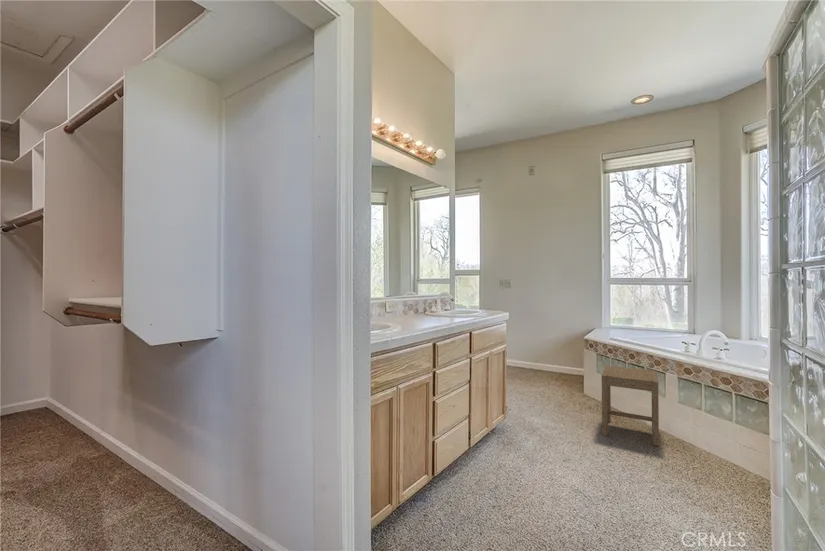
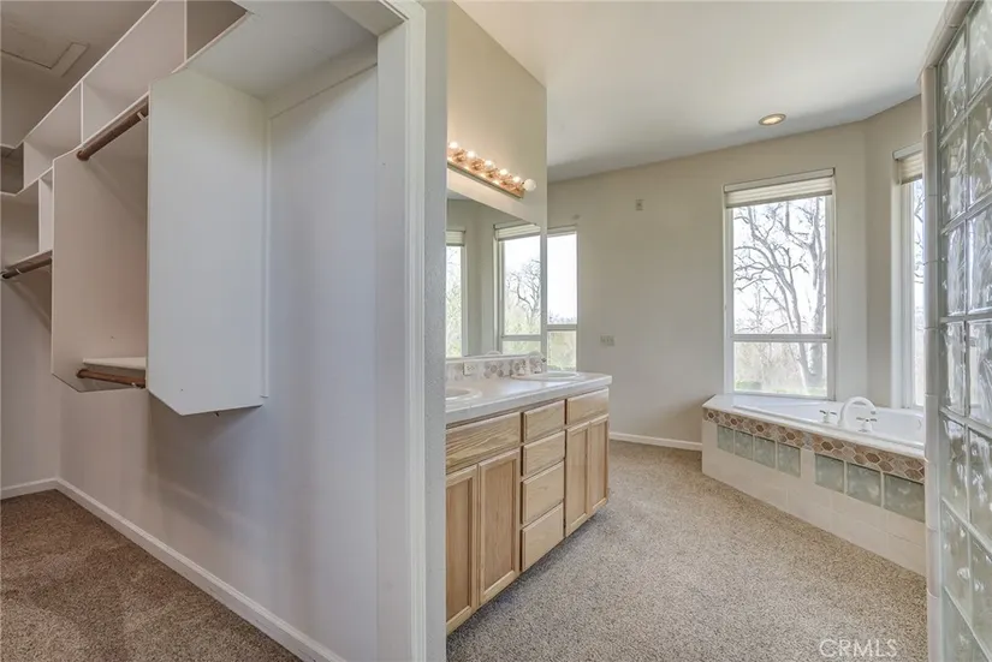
- stool (629, 413)
